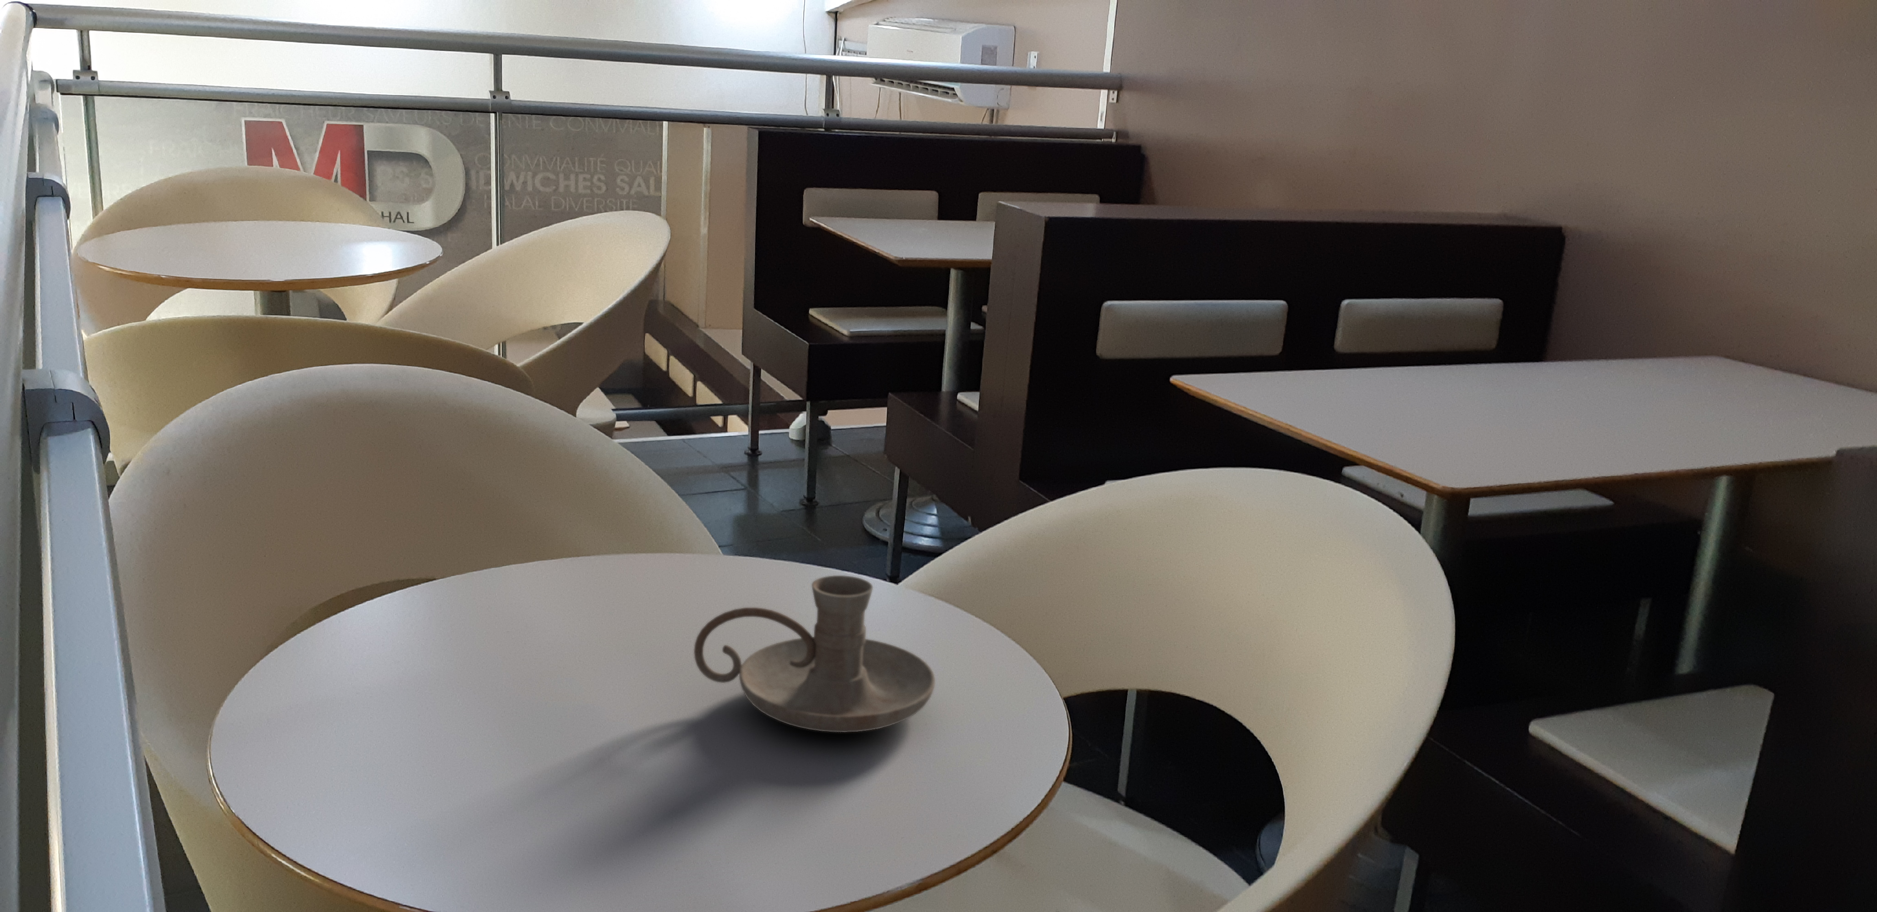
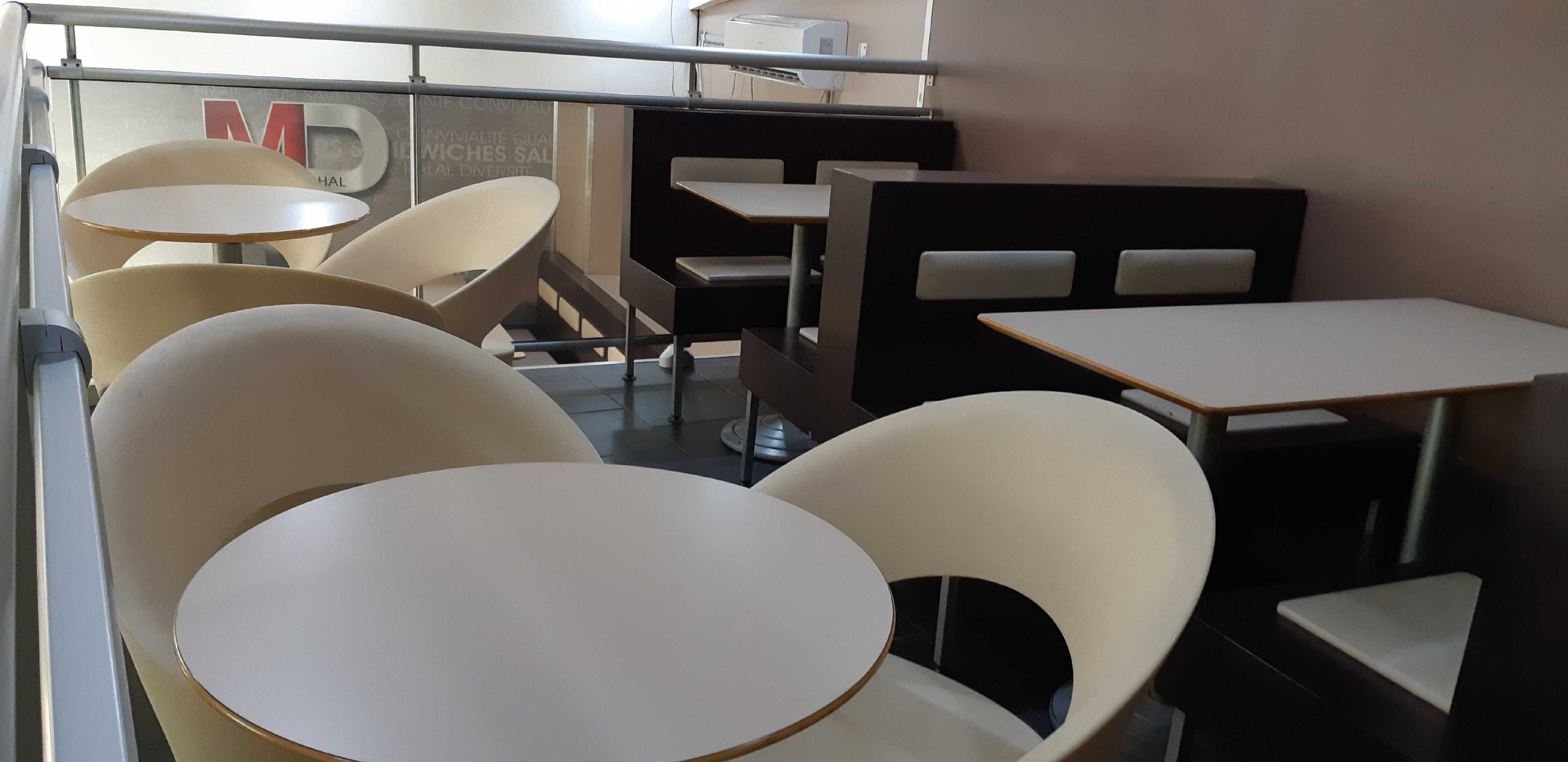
- candle holder (816, 645)
